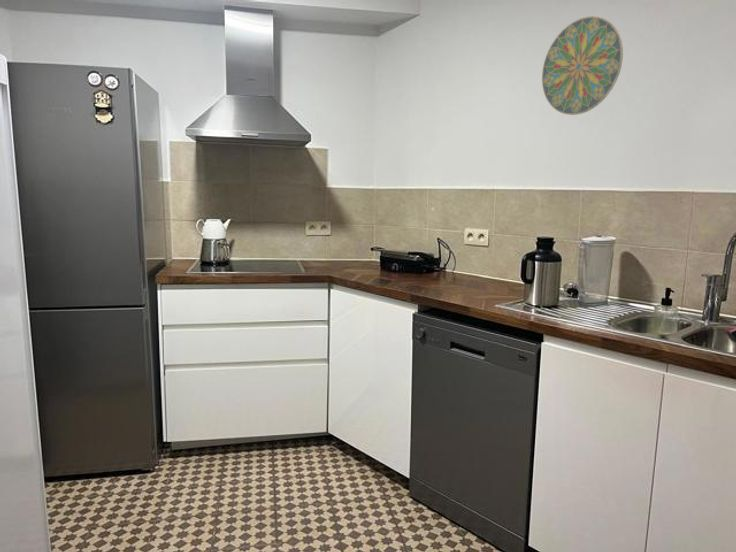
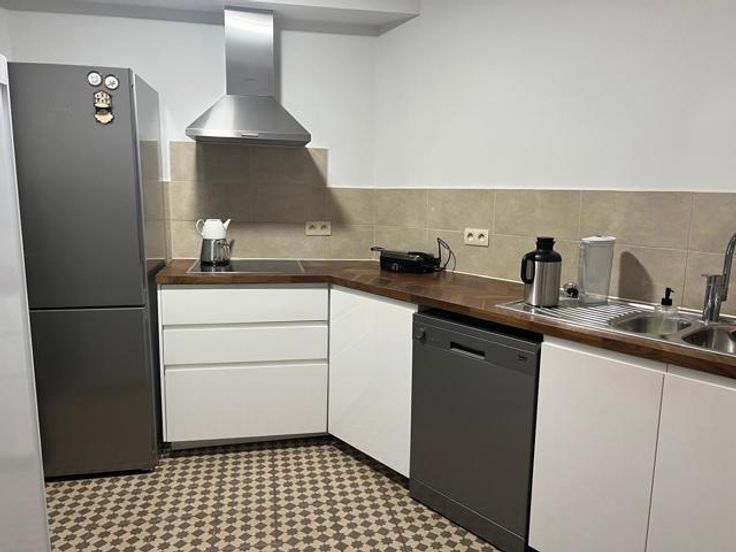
- decorative plate (579, 66)
